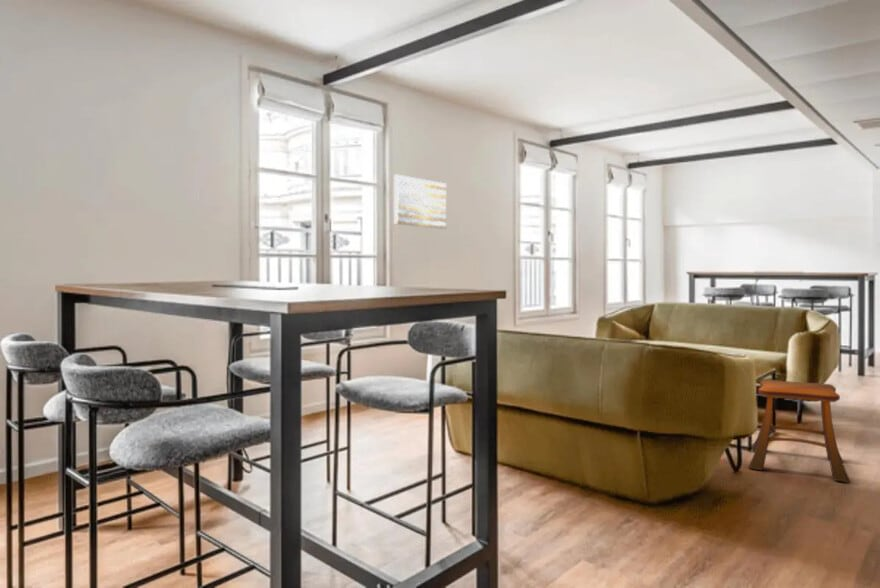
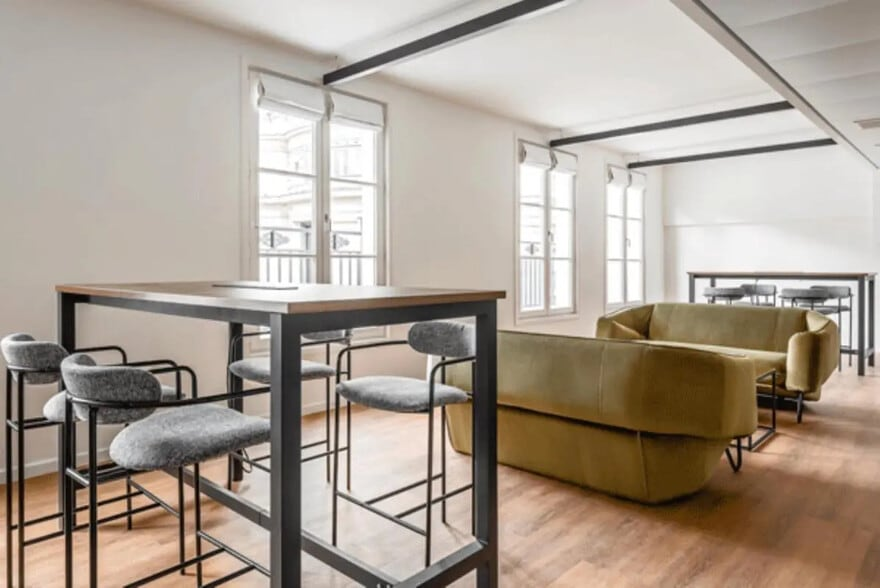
- wall art (421, 202)
- stool (796, 427)
